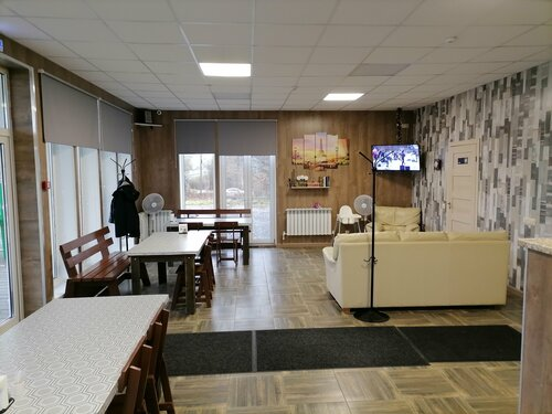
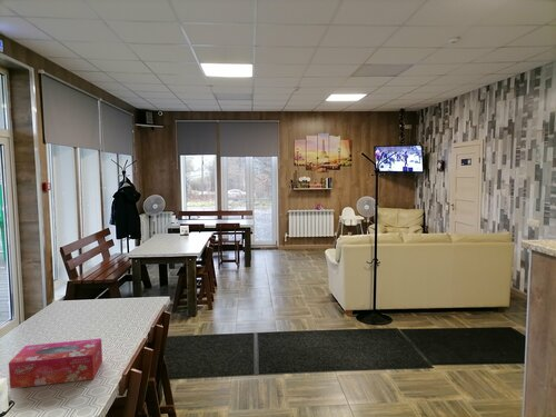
+ tissue box (58, 361)
